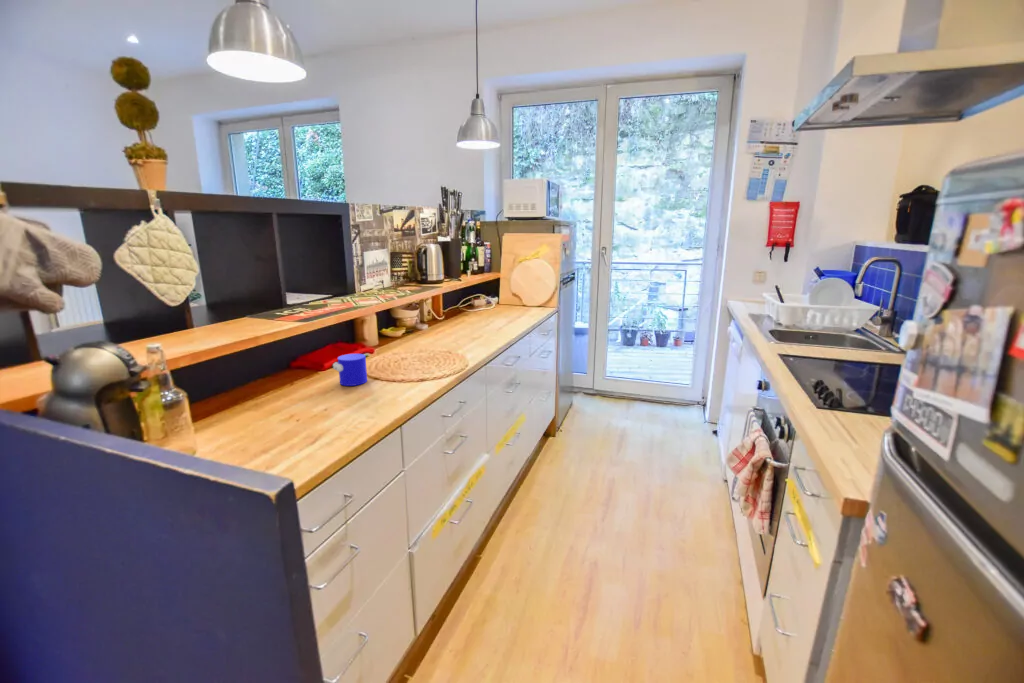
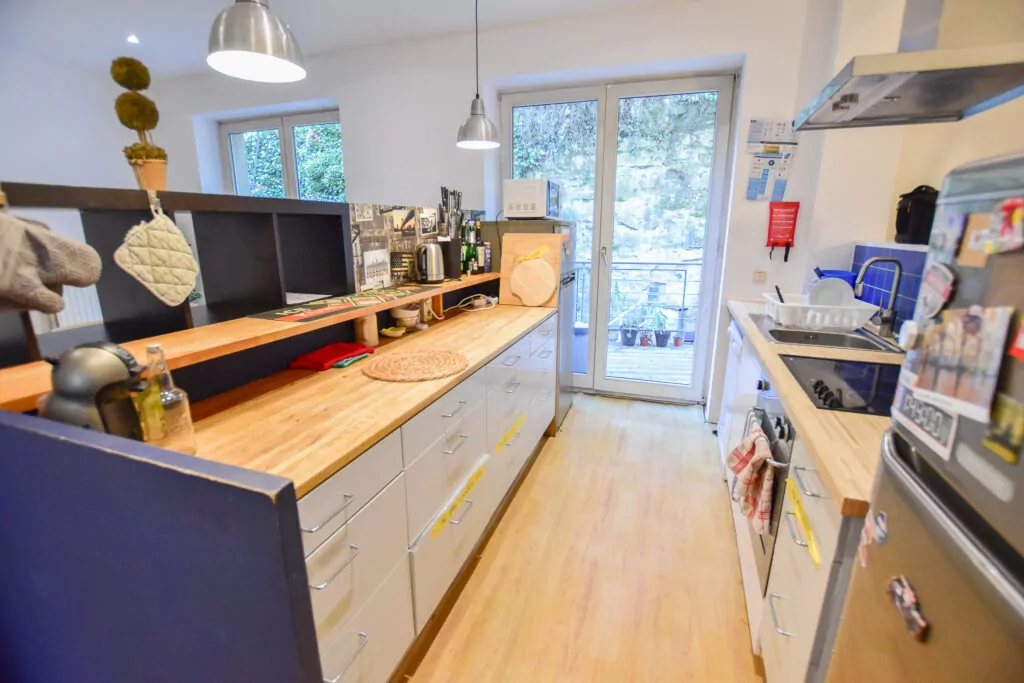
- cup (350, 369)
